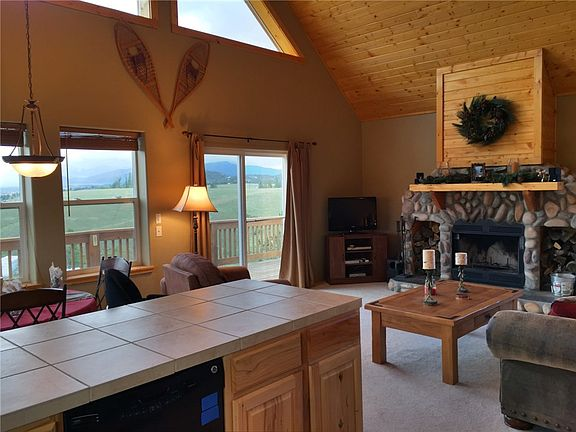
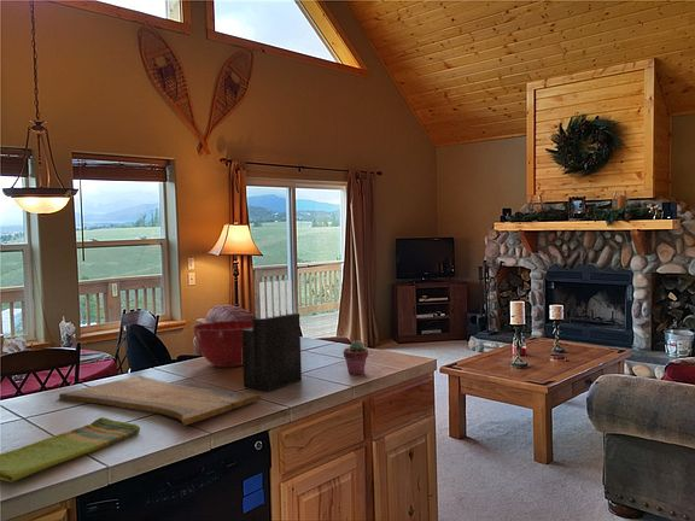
+ potted succulent (356, 356)
+ dish towel (63, 445)
+ cutting board (158, 396)
+ mixing bowl (229, 344)
+ knife block (269, 332)
